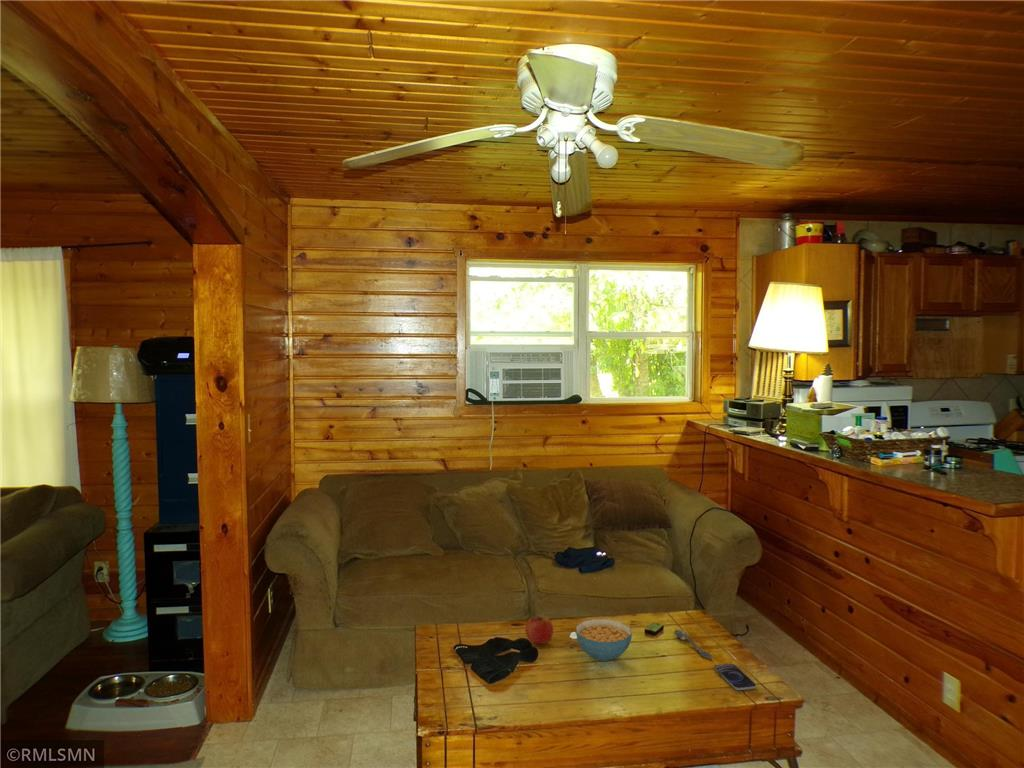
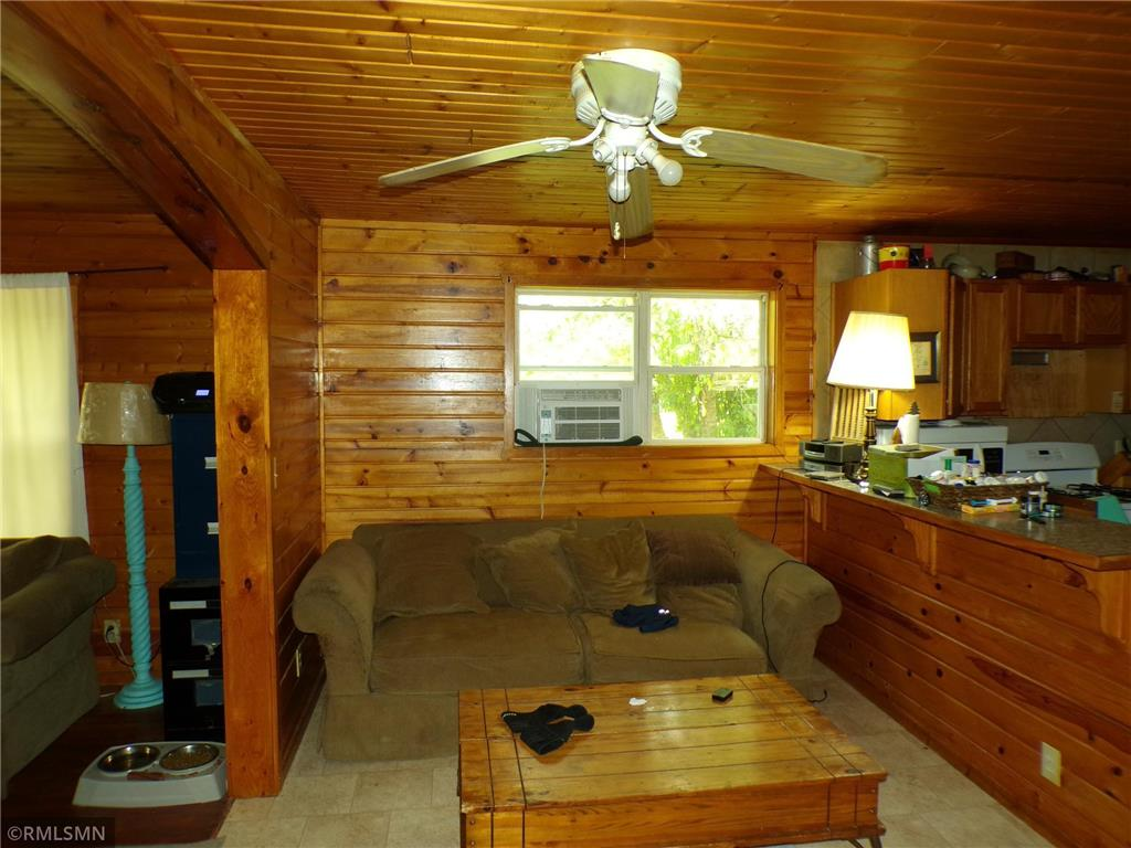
- fruit (539, 628)
- smartphone (734, 676)
- spoon (692, 643)
- cereal bowl (603, 643)
